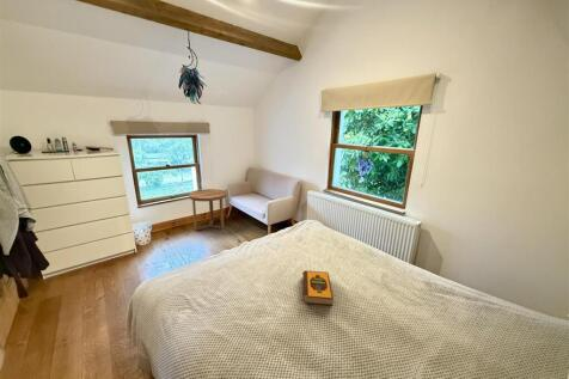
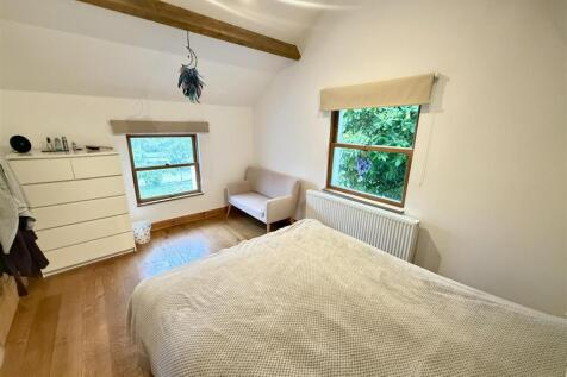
- side table (209, 209)
- hardback book (316, 286)
